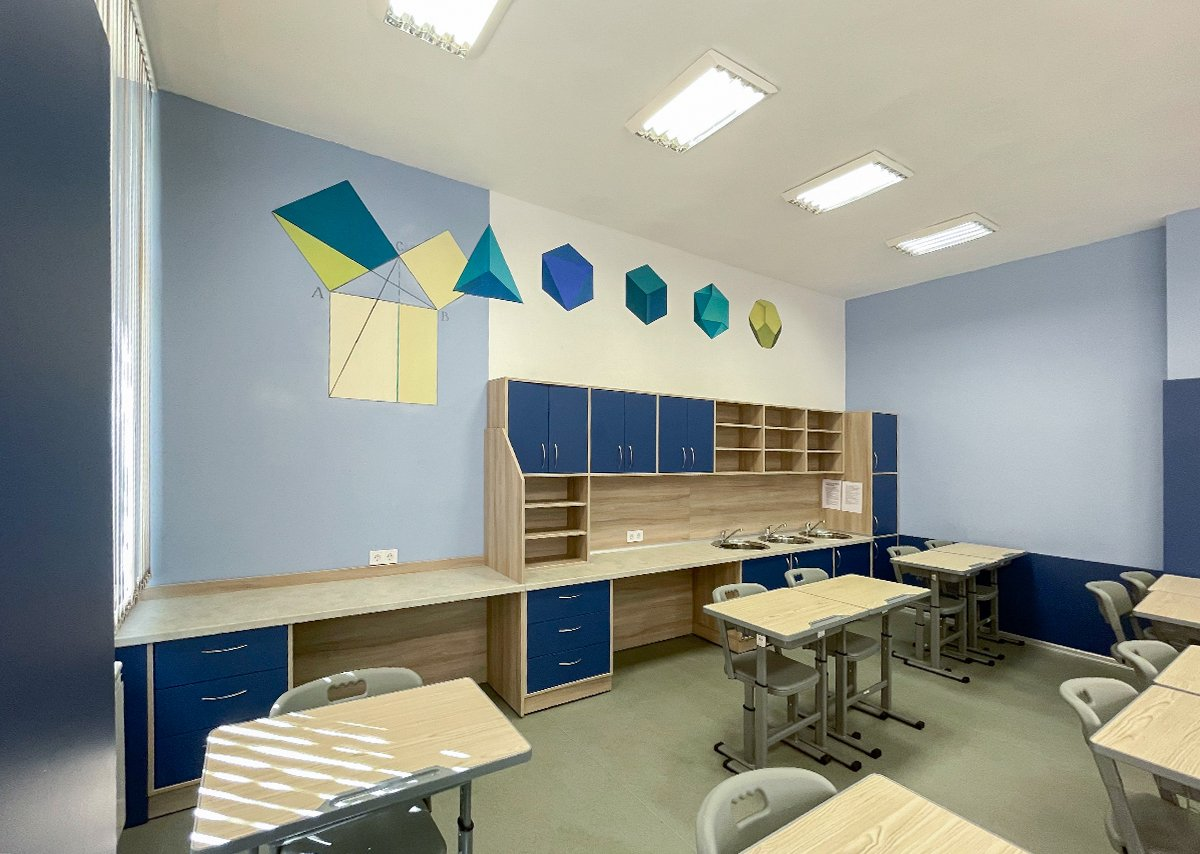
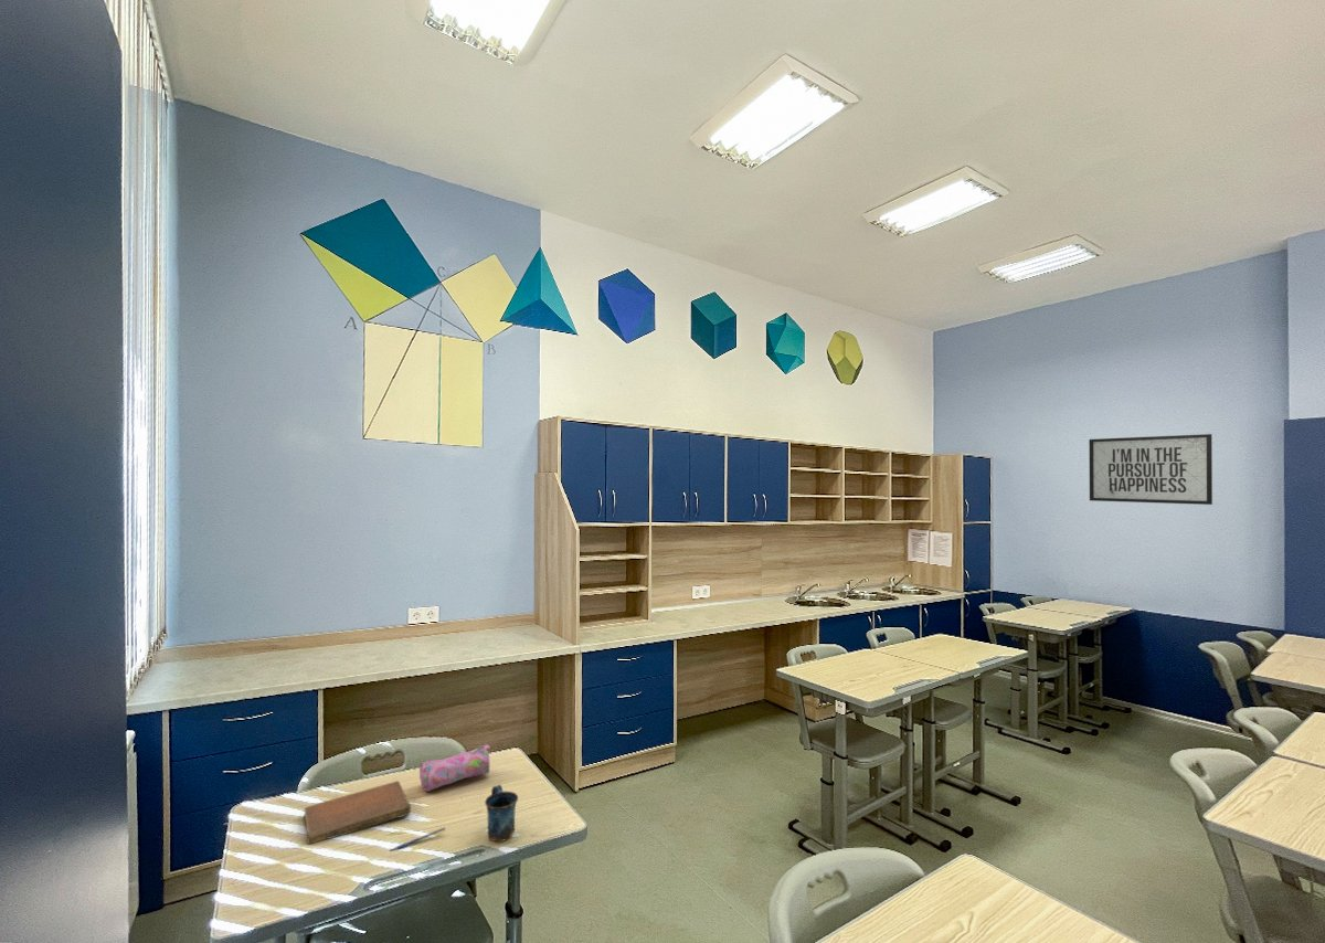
+ mirror (1146, 469)
+ pencil case (456, 766)
+ pen (418, 838)
+ mug (502, 812)
+ notebook (357, 810)
